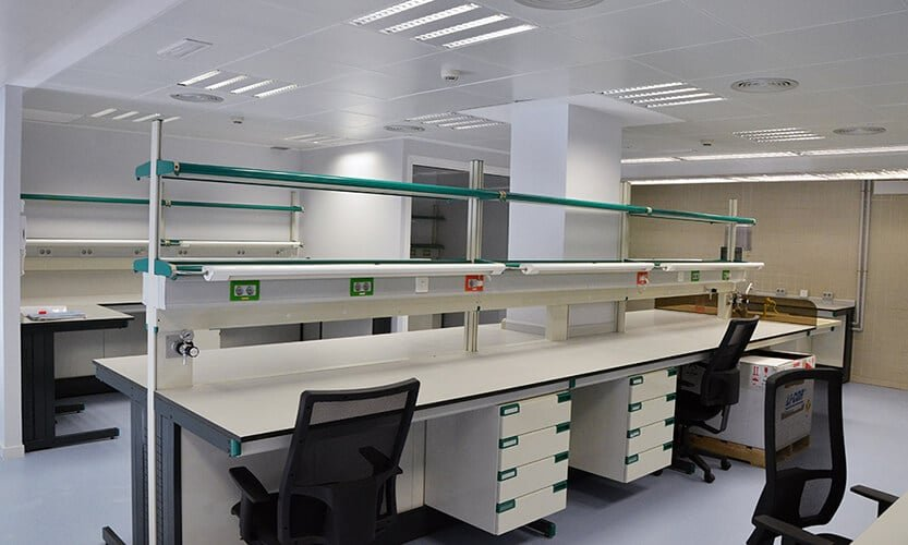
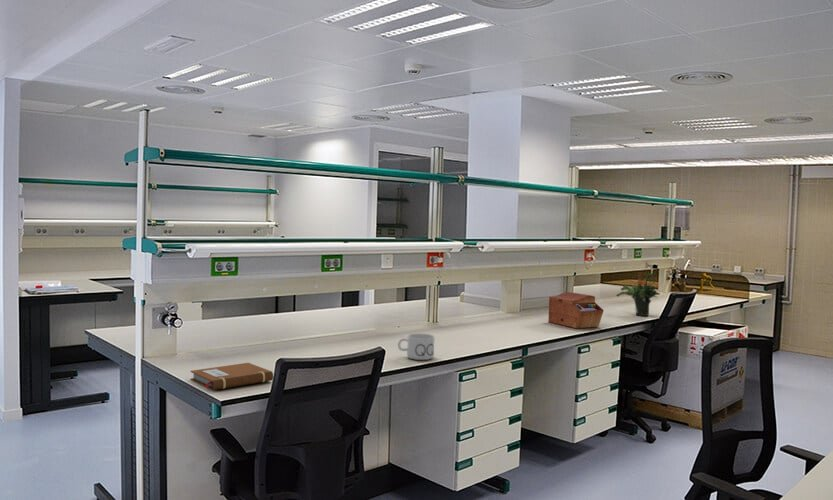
+ potted plant (640, 293)
+ mug (415, 346)
+ sewing box (575, 309)
+ notebook (230, 375)
